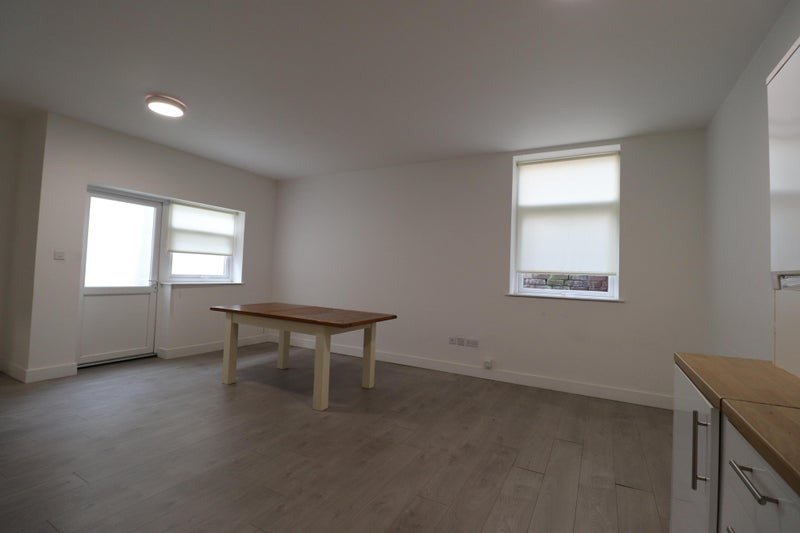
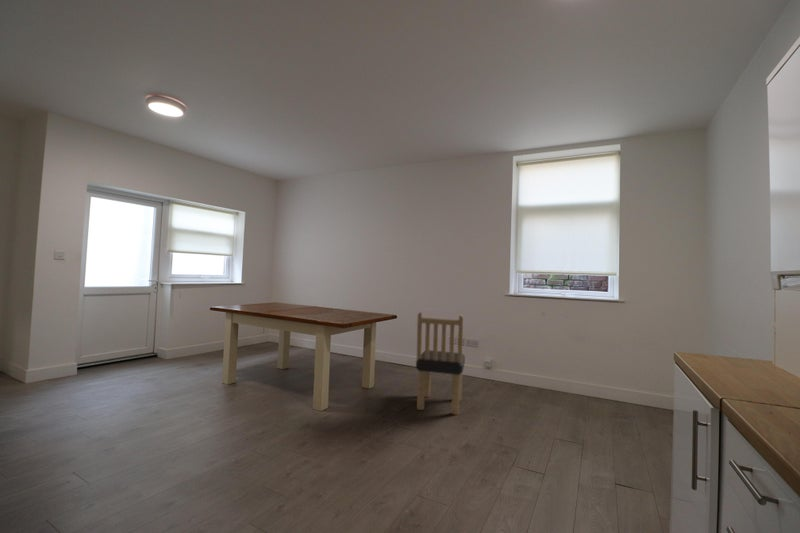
+ dining chair (441, 358)
